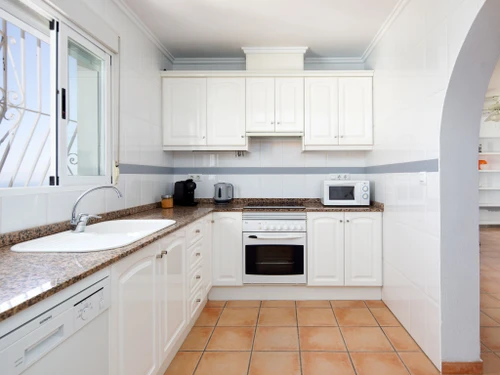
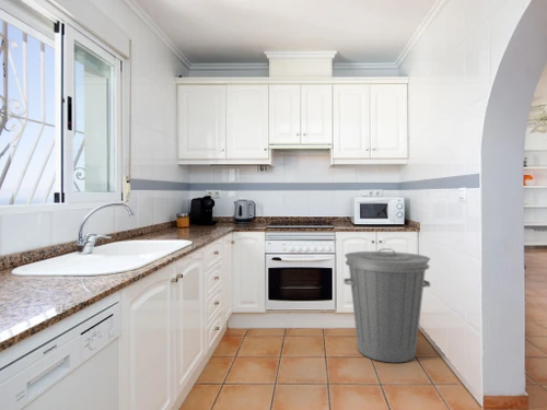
+ trash can (385, 298)
